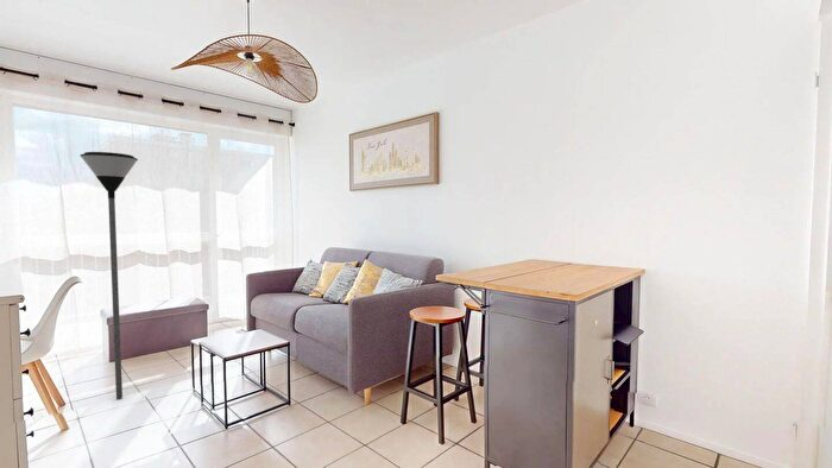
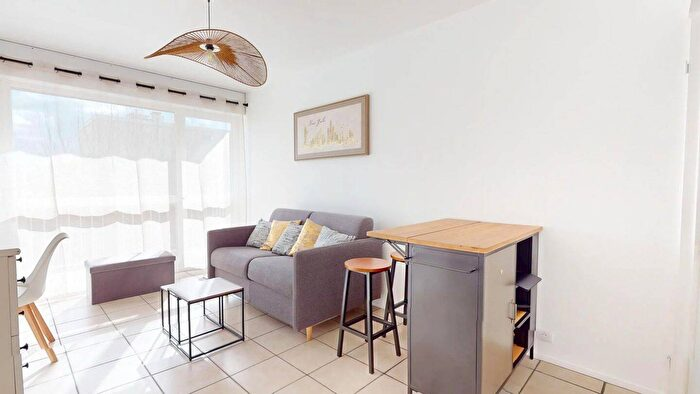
- floor lamp (114, 278)
